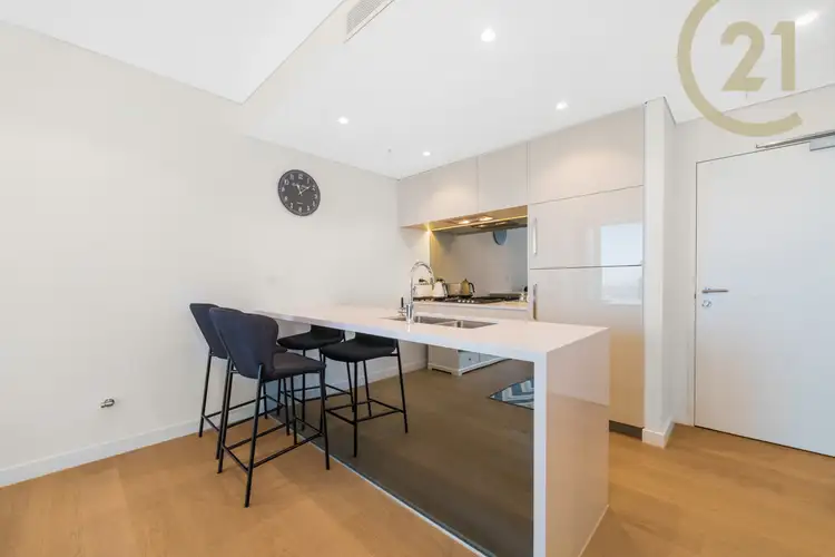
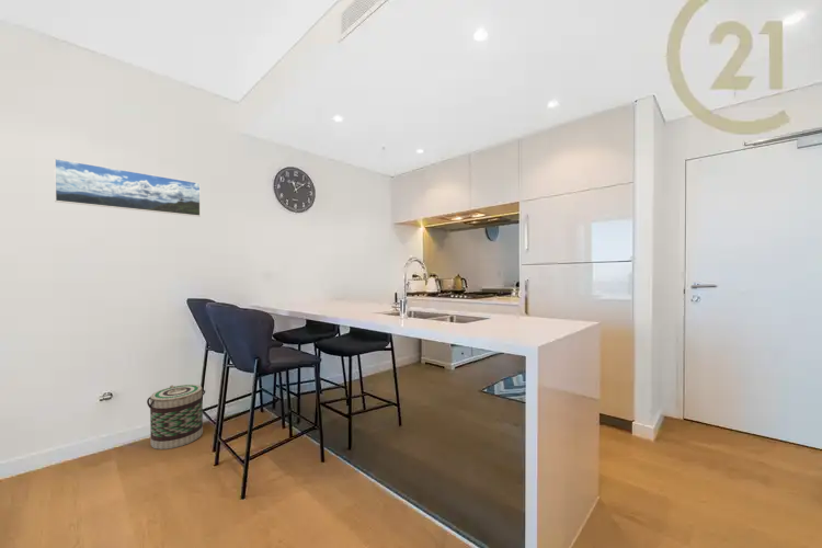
+ basket (176, 413)
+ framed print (136, 191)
